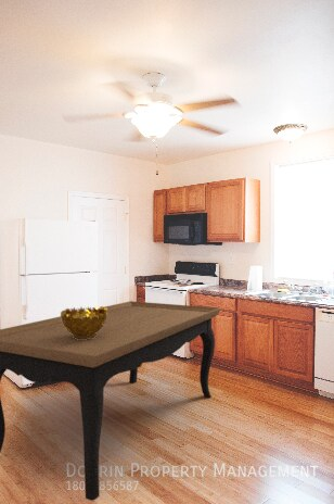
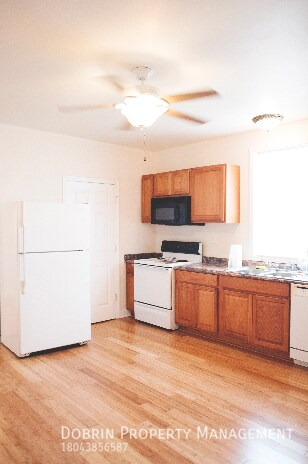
- decorative bowl (84, 323)
- dining table (118, 370)
